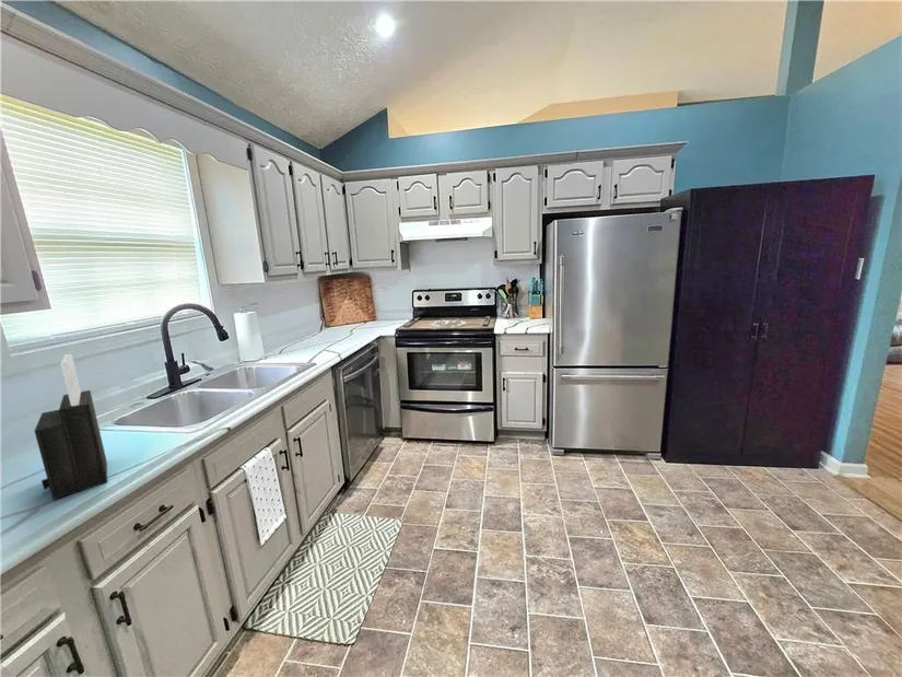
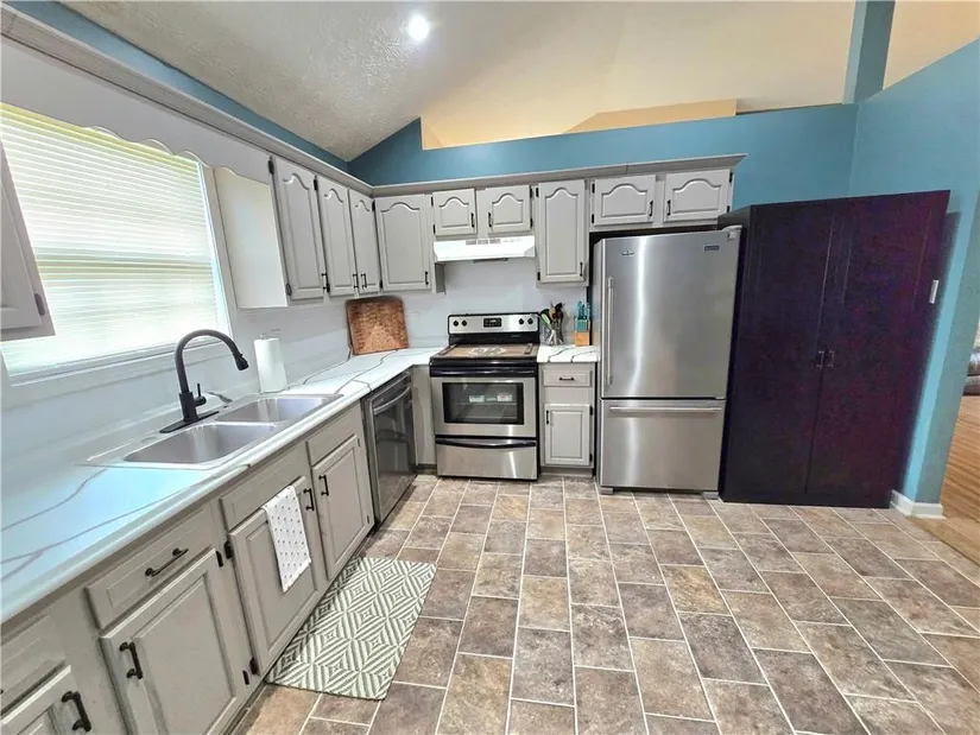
- knife block (61, 422)
